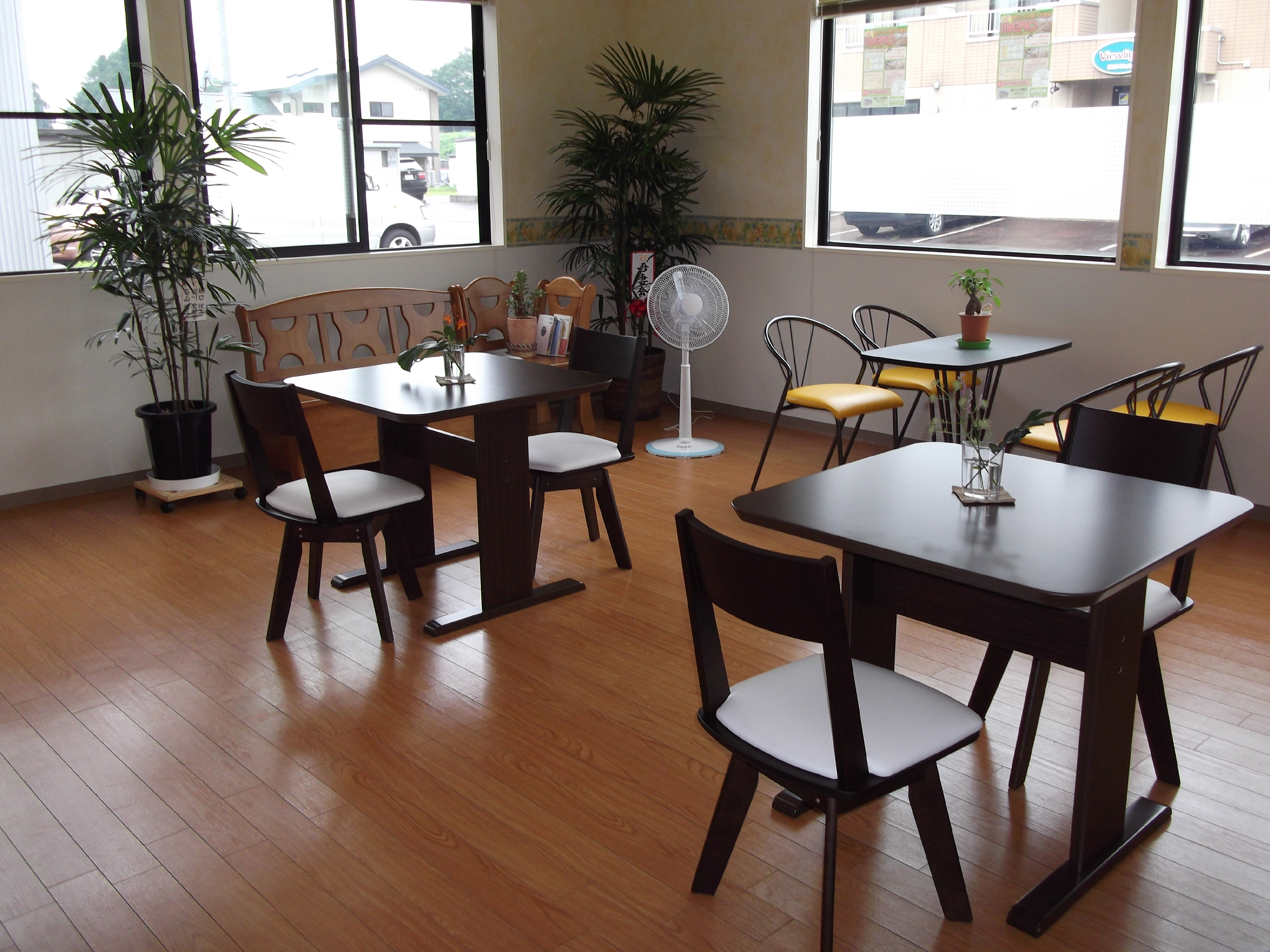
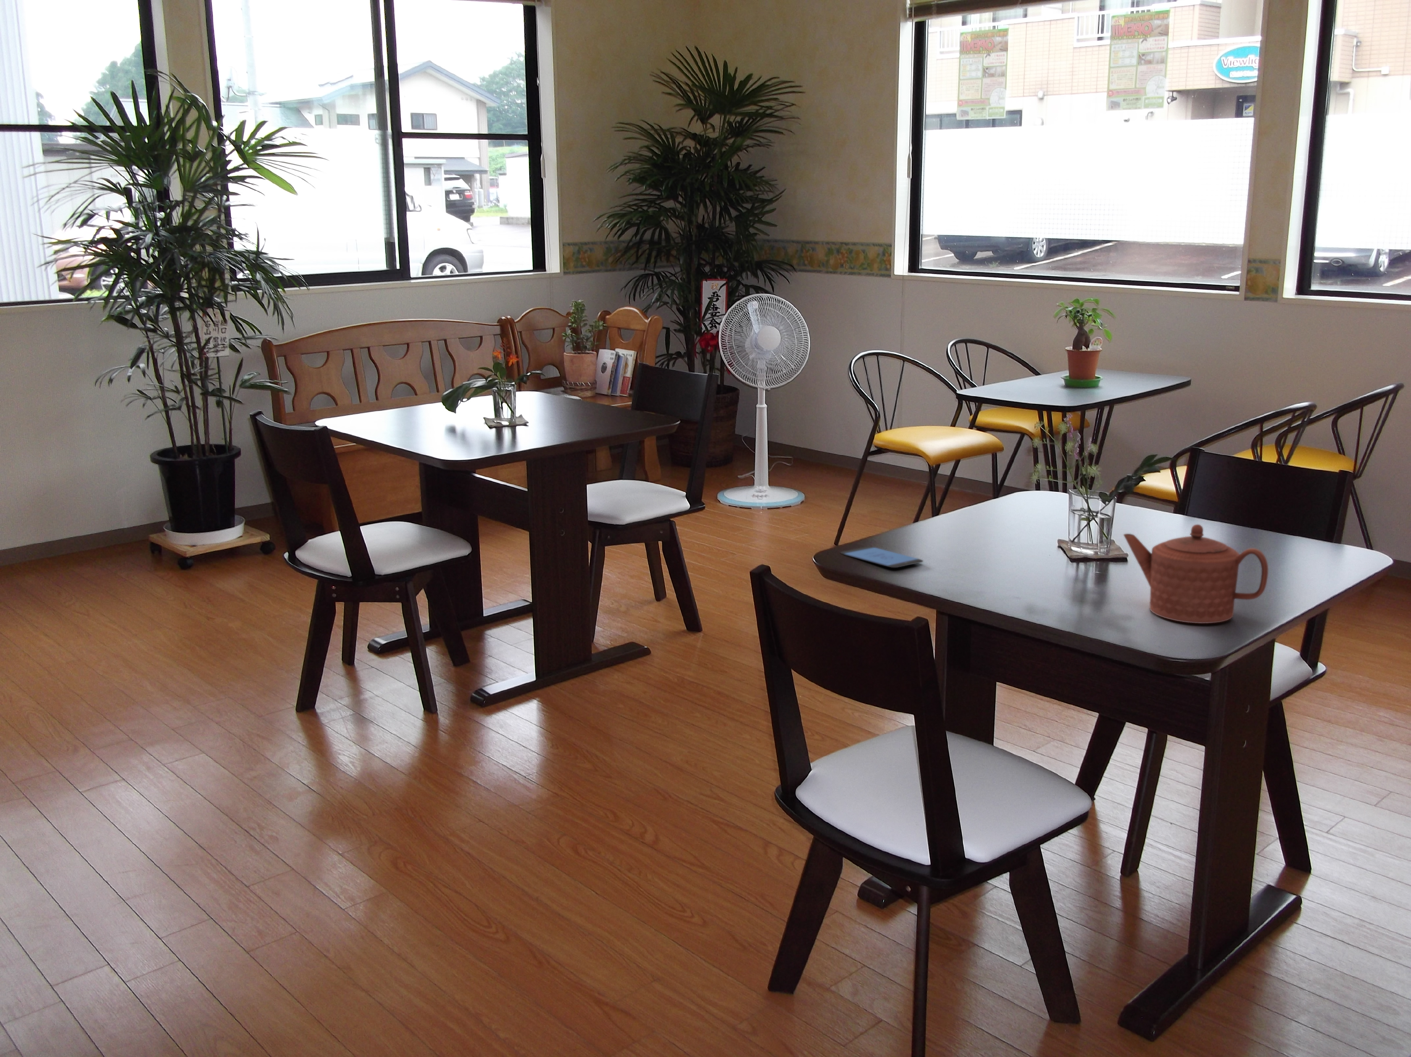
+ smartphone (881, 556)
+ teapot (1193, 568)
